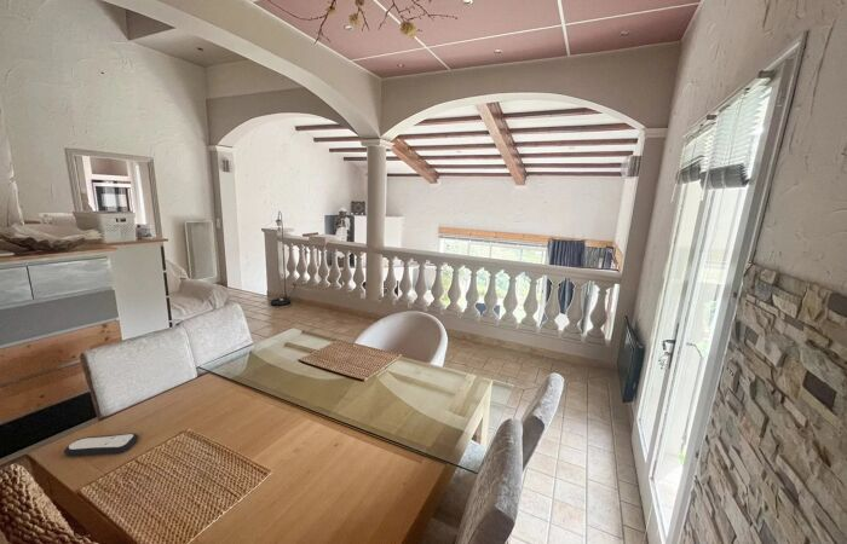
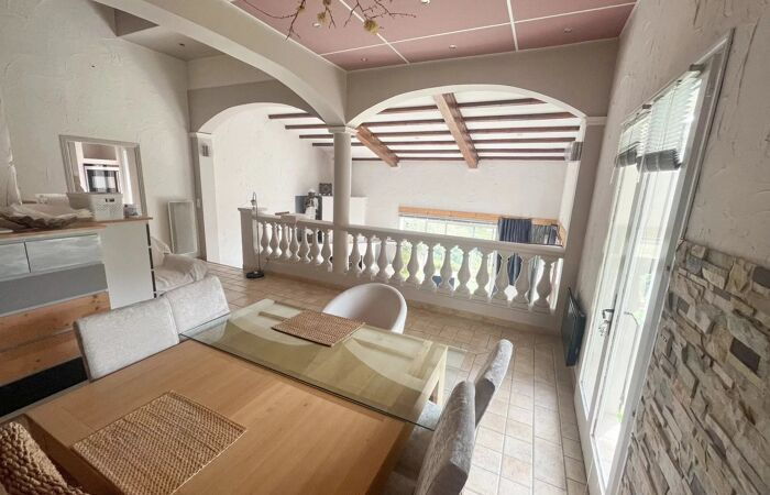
- remote control (100, 444)
